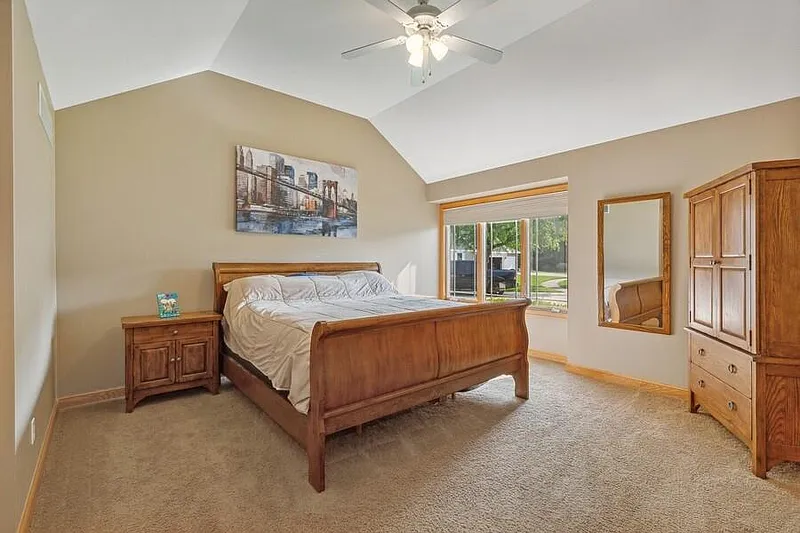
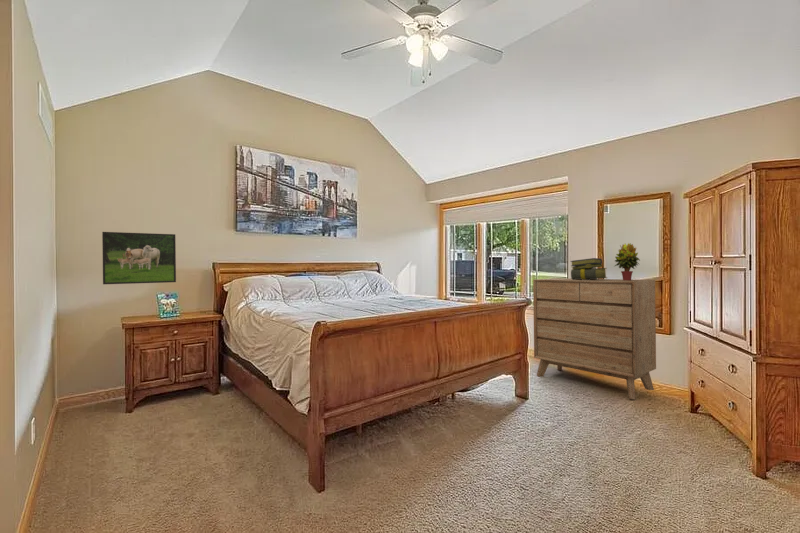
+ stack of books (587, 268)
+ dresser (590, 331)
+ potted plant (627, 261)
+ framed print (140, 258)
